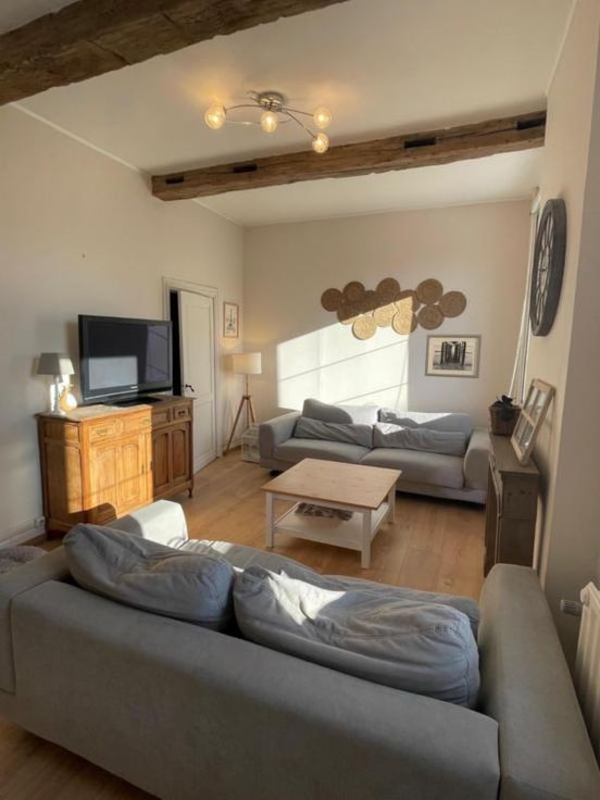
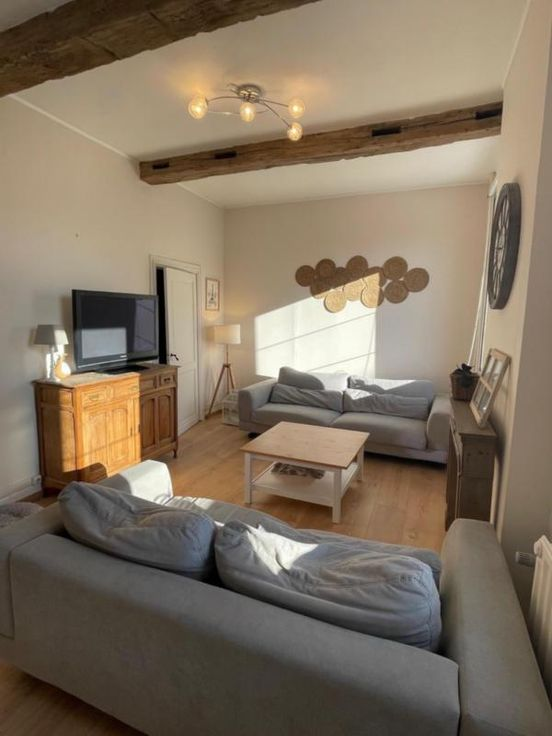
- wall art (452, 355)
